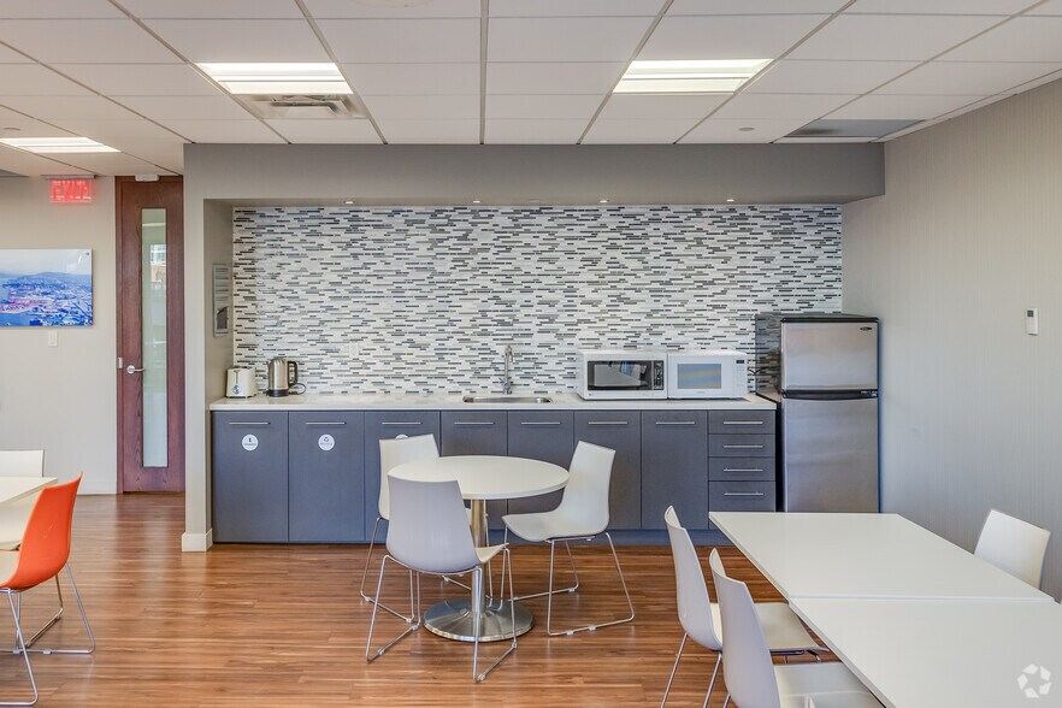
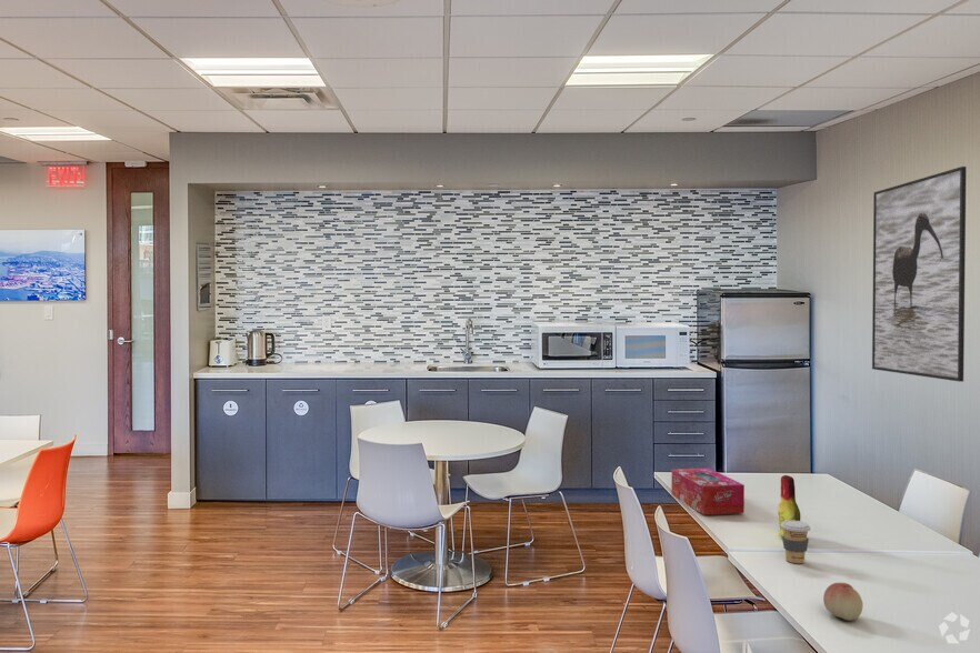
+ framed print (914, 278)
+ bottle (788, 506)
+ fruit (843, 601)
+ coffee cup (794, 542)
+ tissue box (706, 490)
